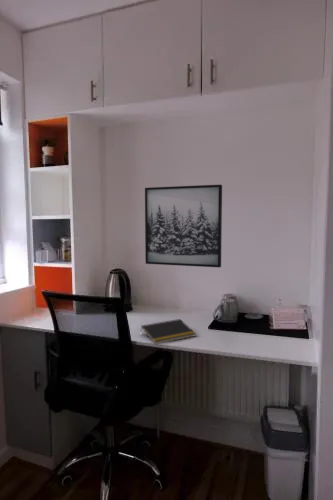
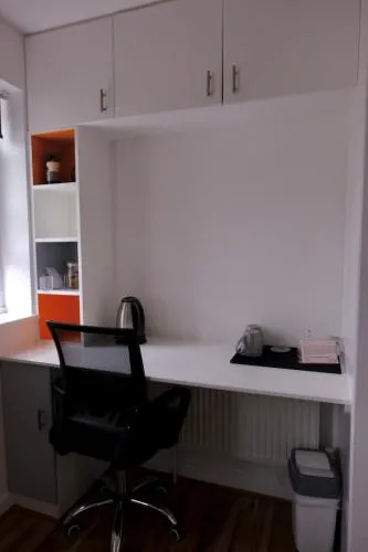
- wall art (182, 226)
- notepad (168, 330)
